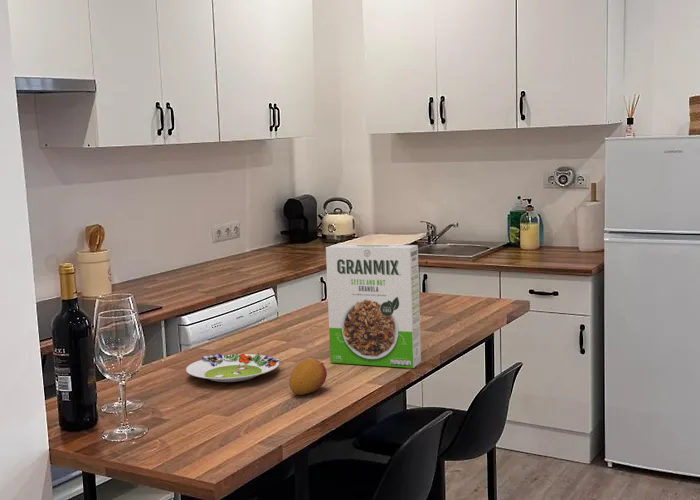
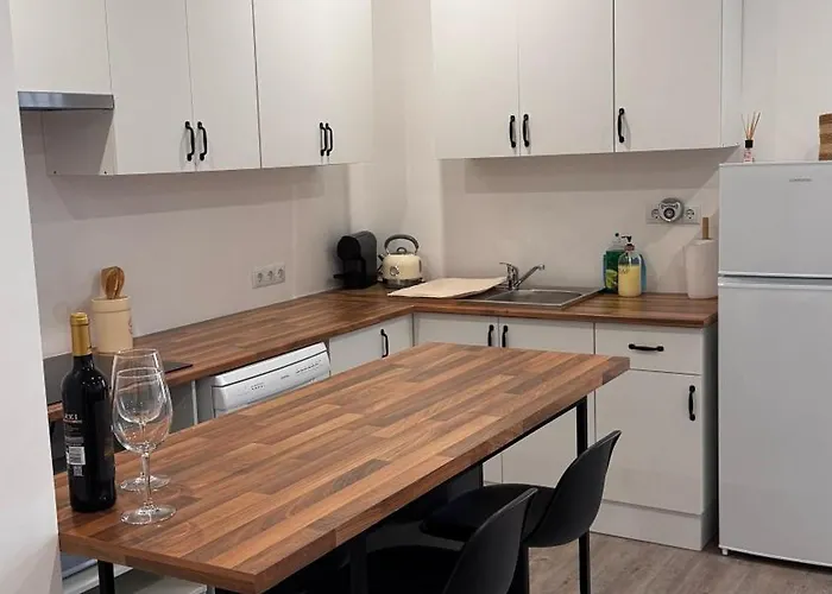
- salad plate (233, 368)
- fruit (308, 376)
- cereal box (373, 304)
